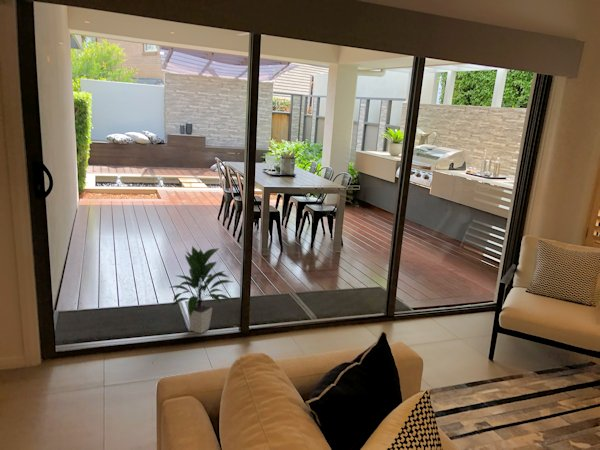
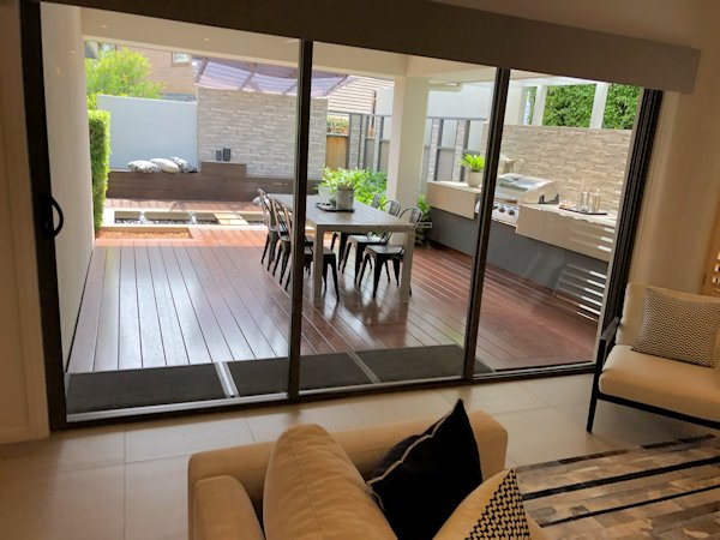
- indoor plant (199, 288)
